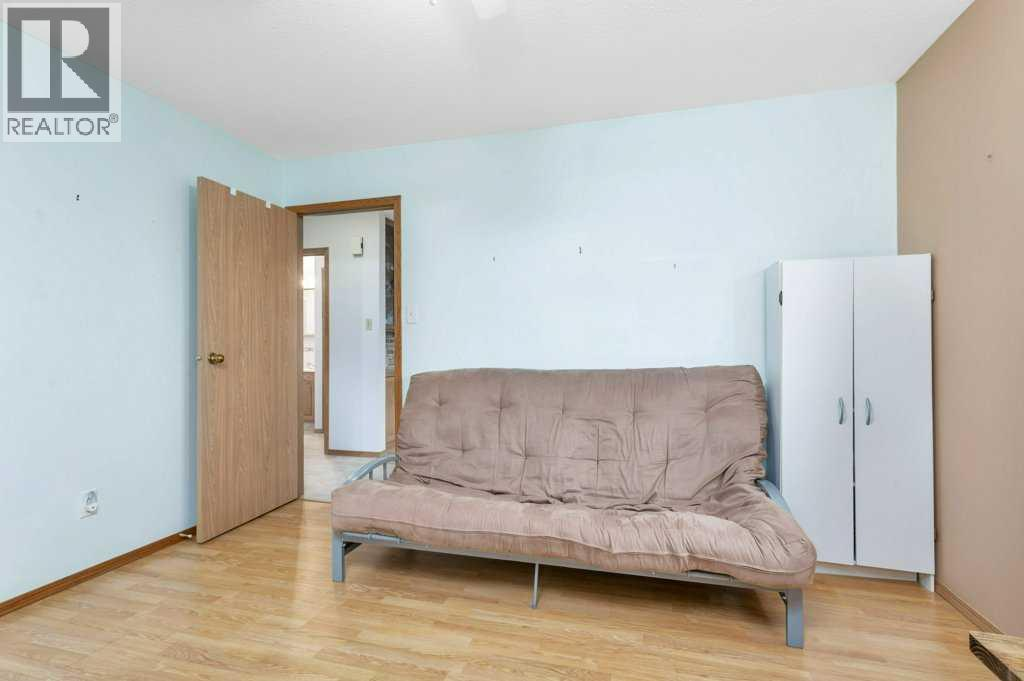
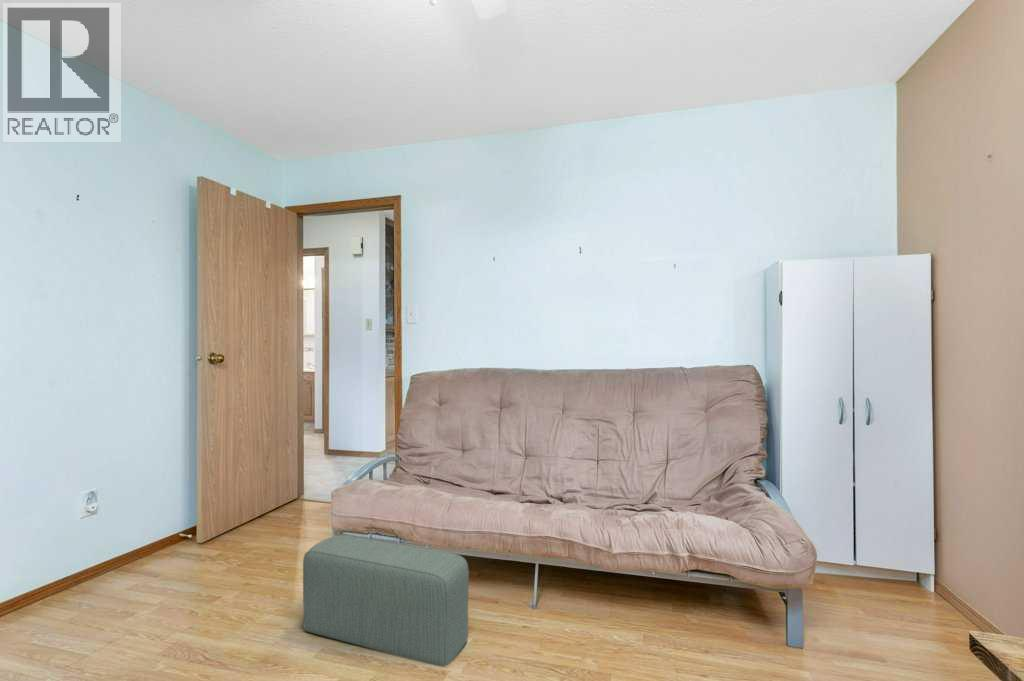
+ pouf (383, 592)
